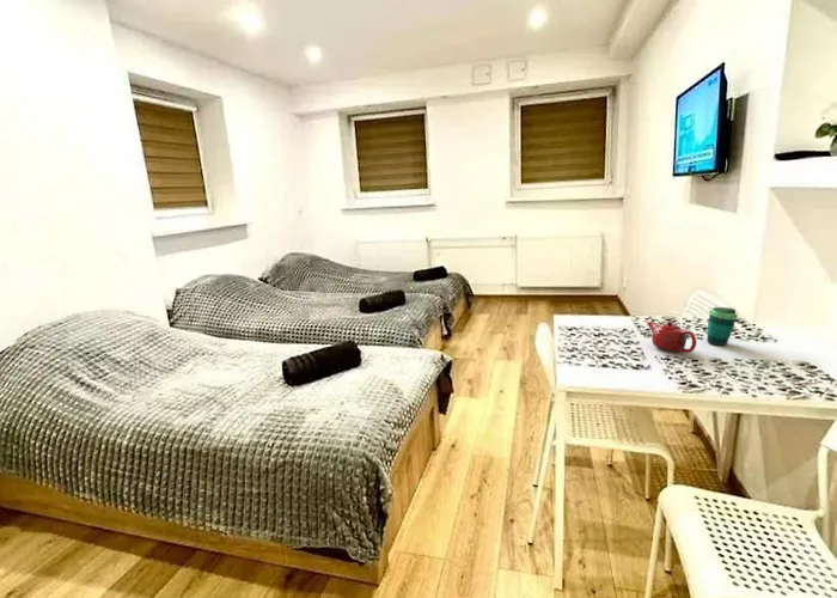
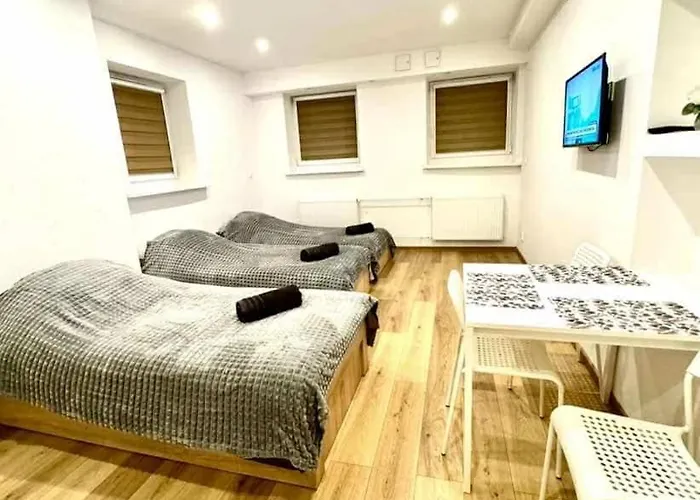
- teapot (670, 335)
- cup (721, 327)
